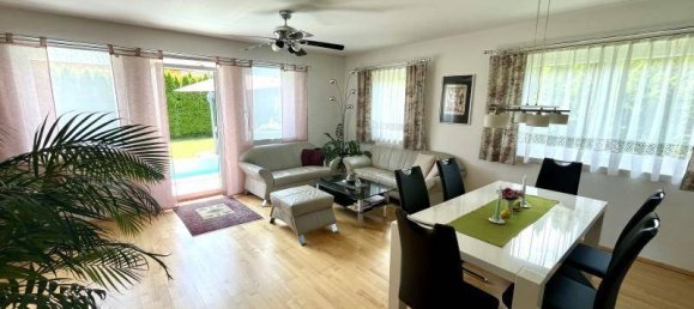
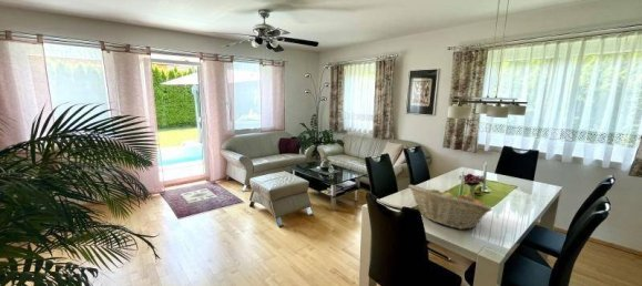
+ fruit basket (446, 202)
